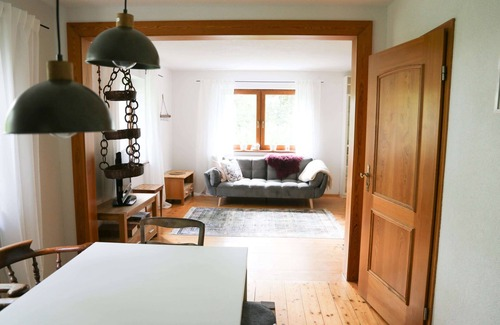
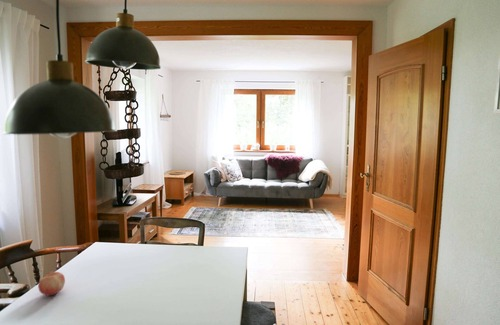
+ fruit (51, 283)
